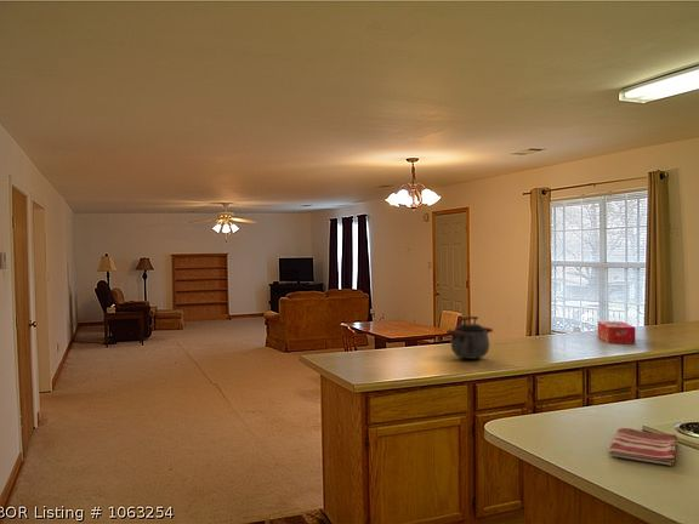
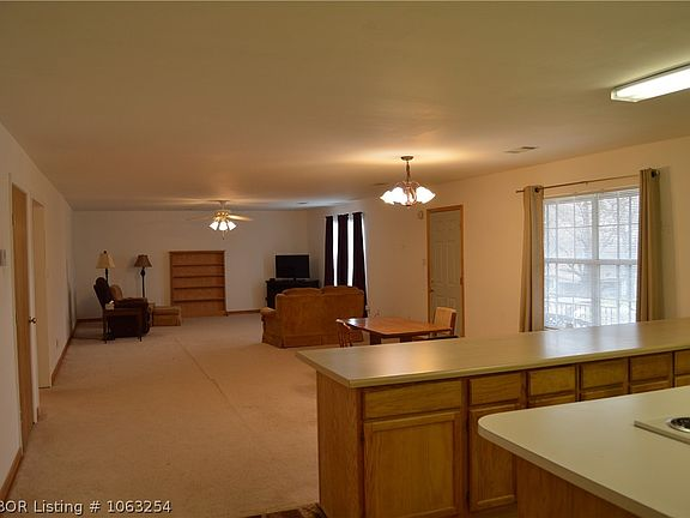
- kettle (470, 337)
- tissue box (615, 331)
- dish towel (643, 444)
